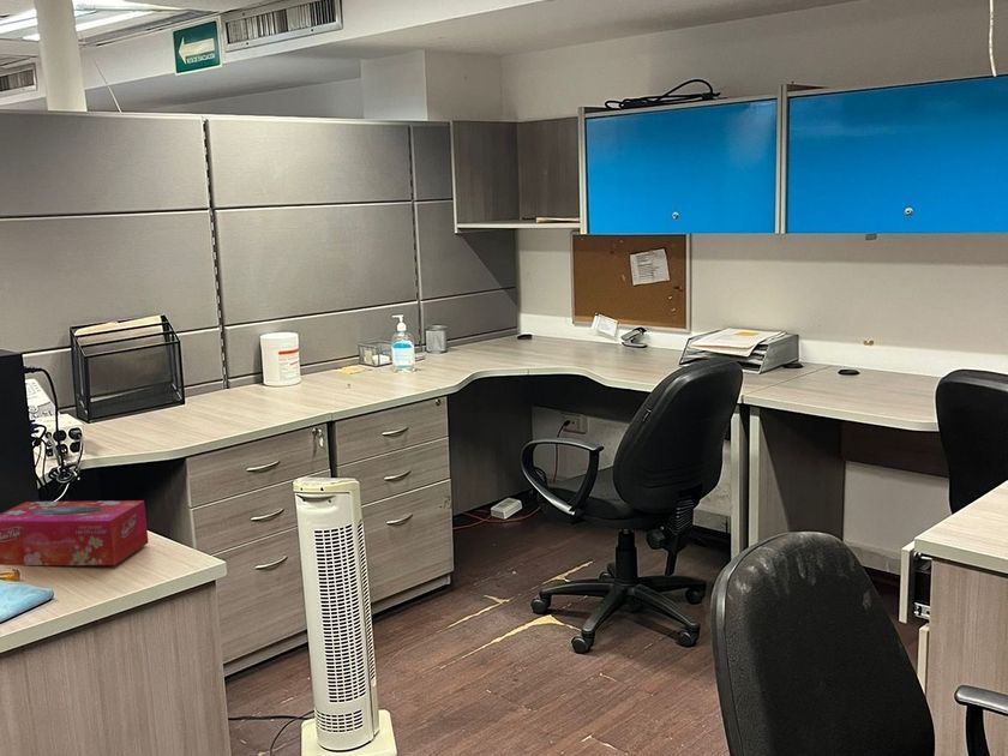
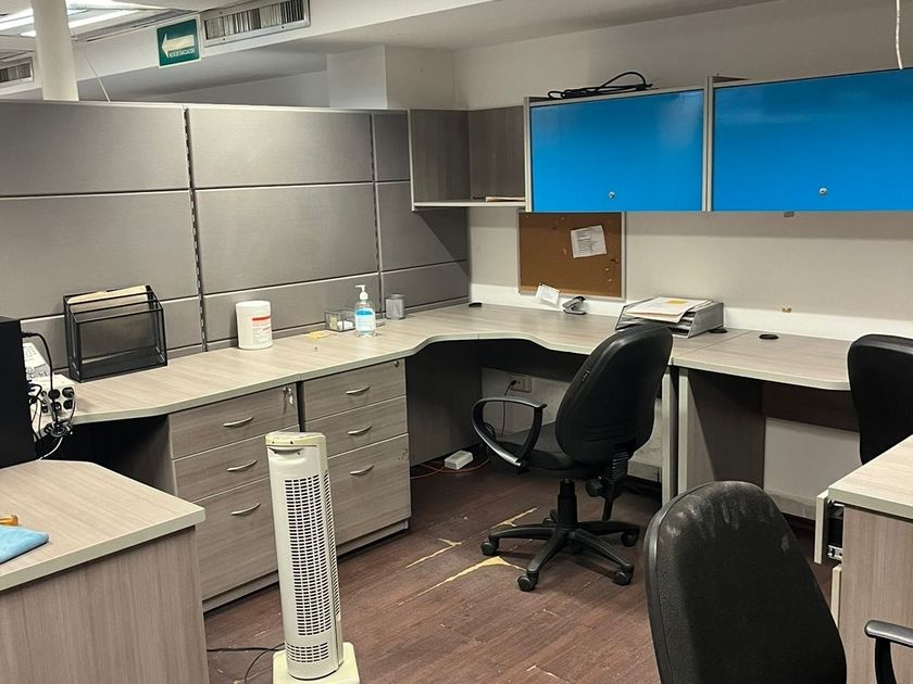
- tissue box (68, 532)
